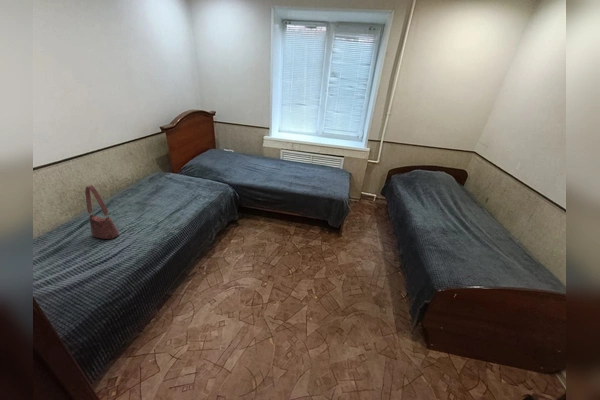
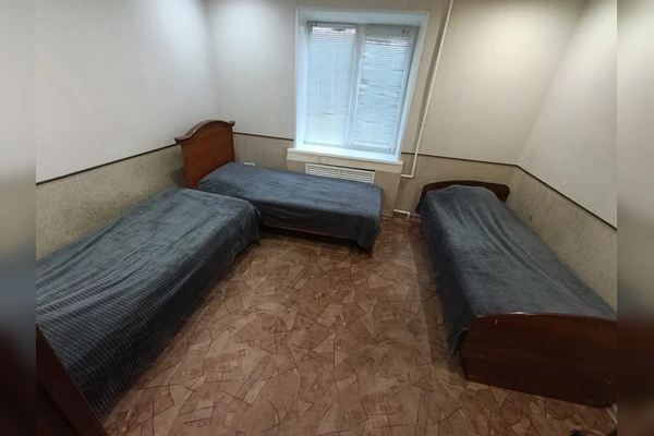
- shoulder bag (97, 216)
